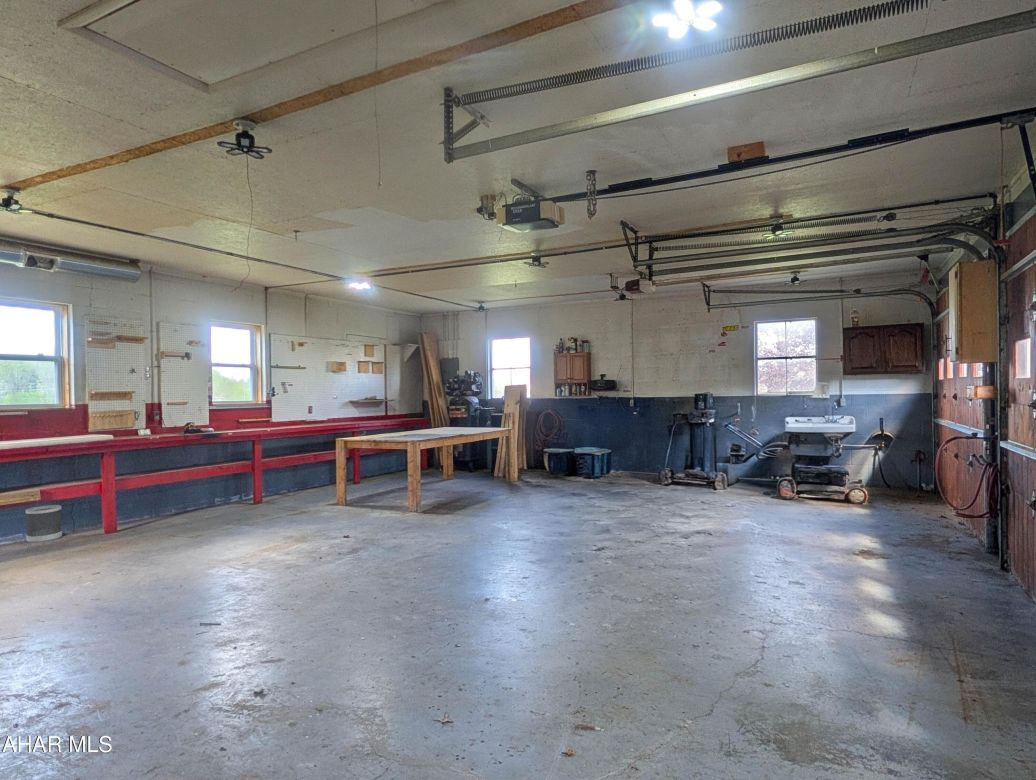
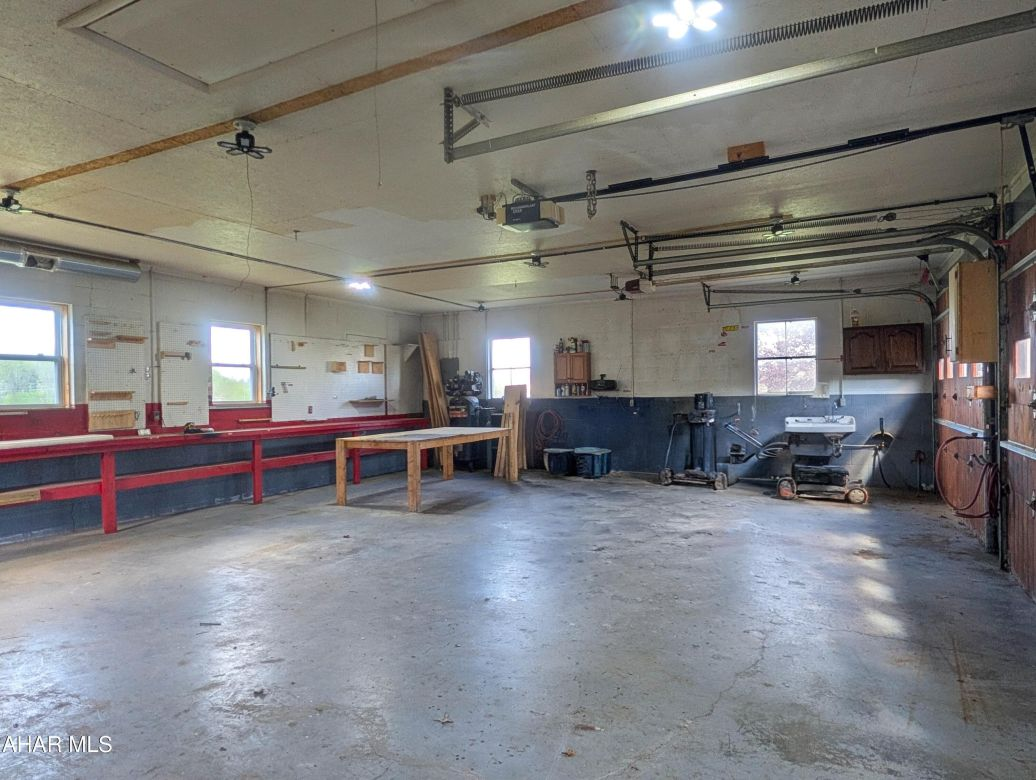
- wastebasket (44, 523)
